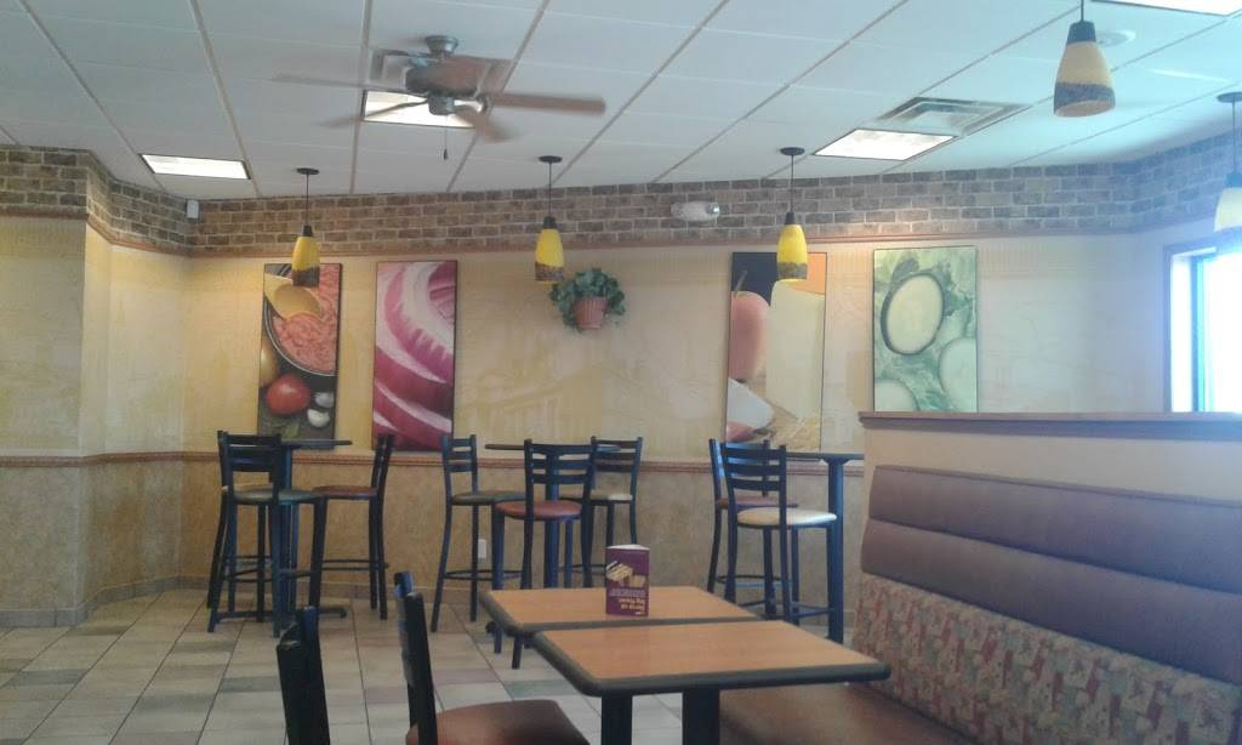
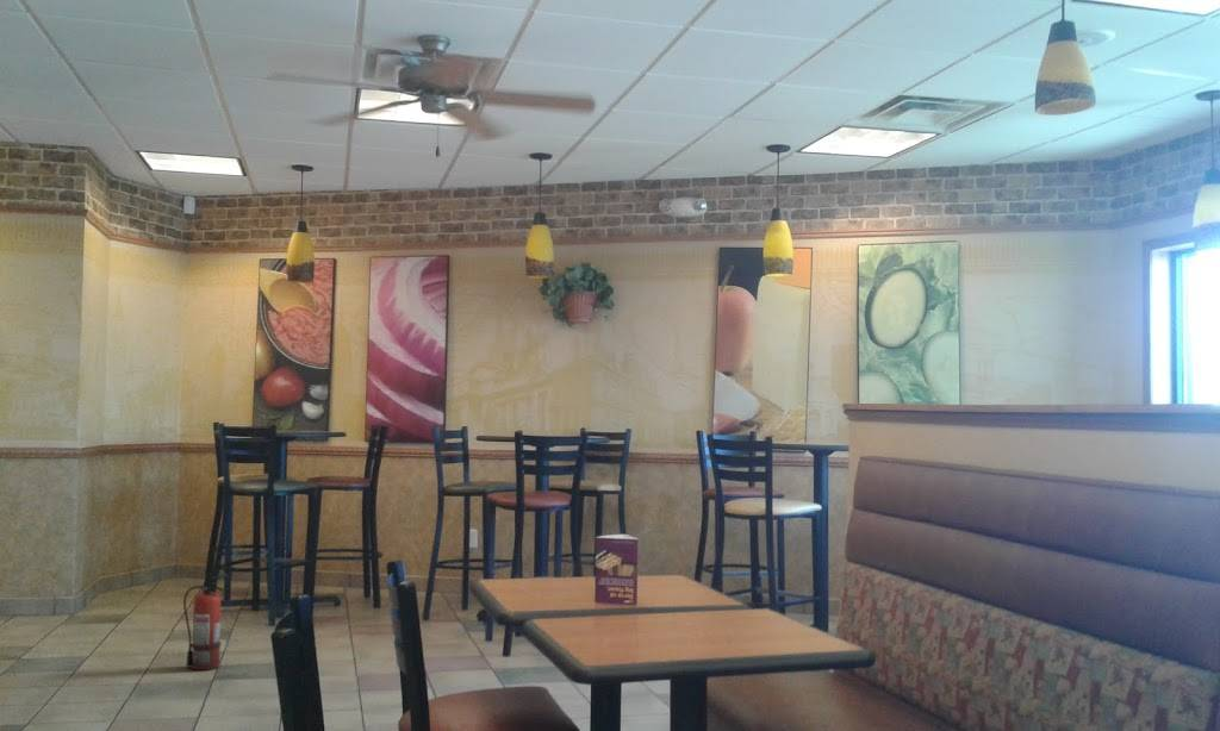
+ fire extinguisher (204, 620)
